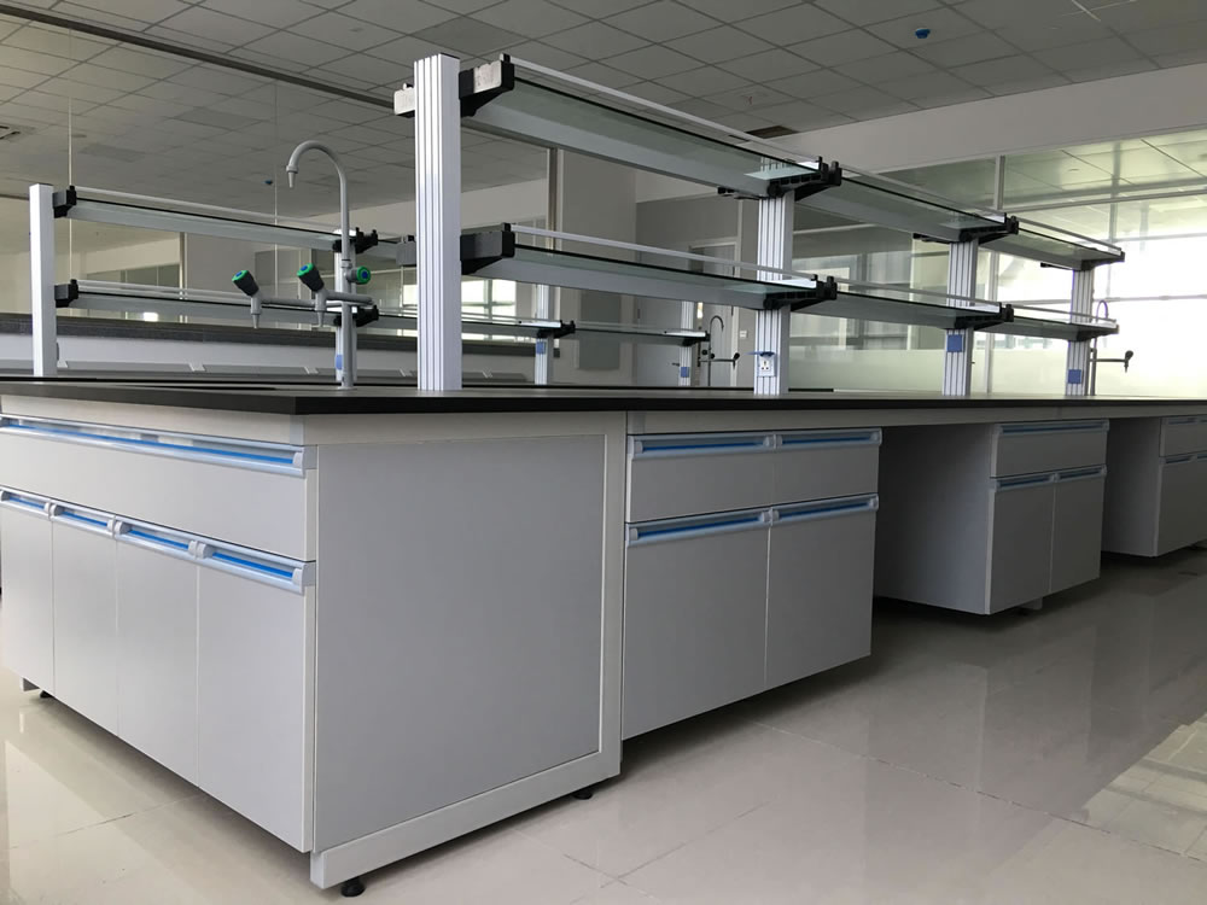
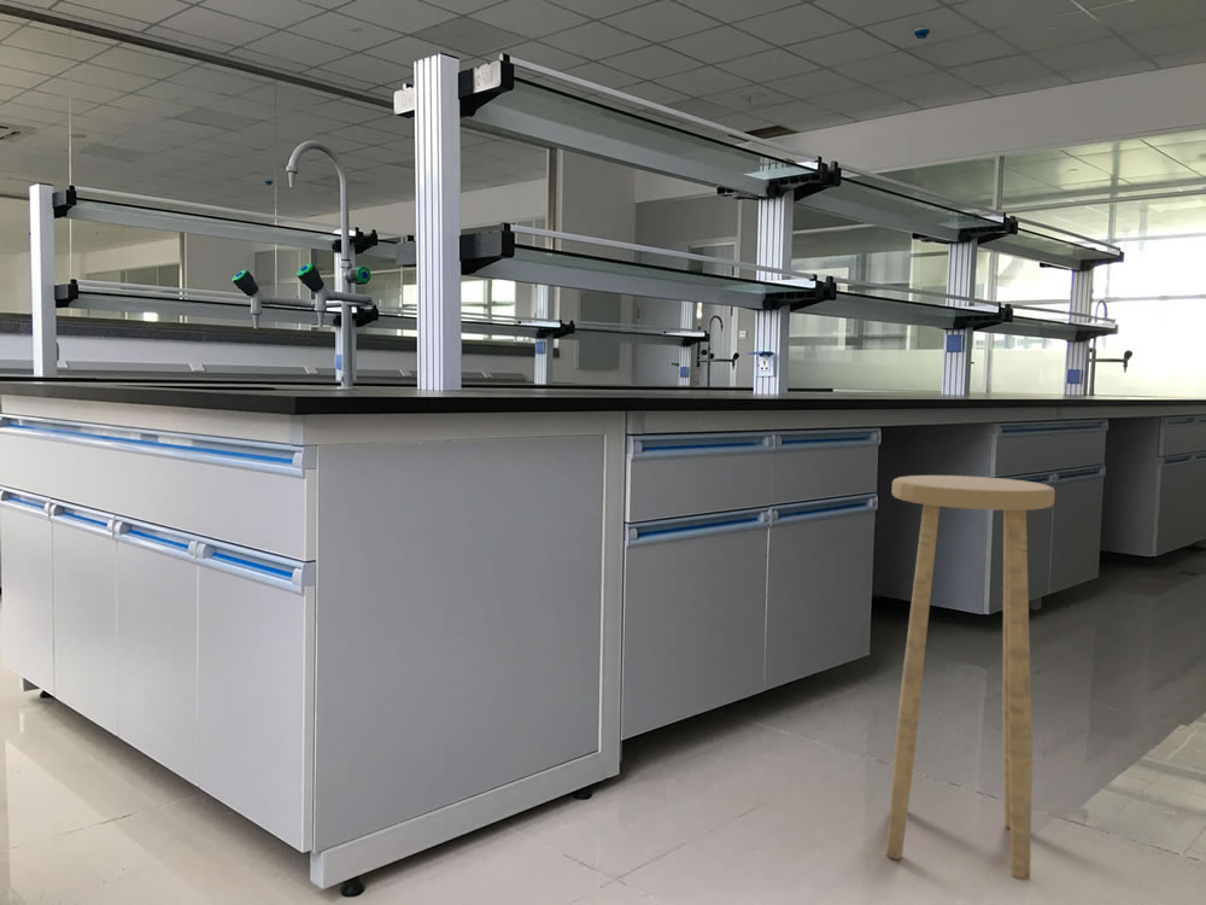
+ stool (924, 655)
